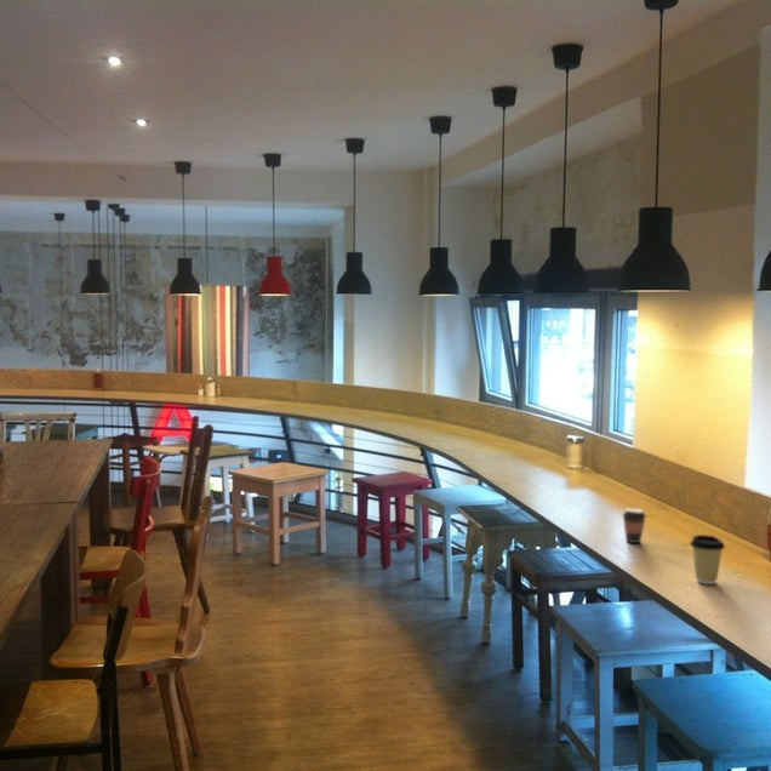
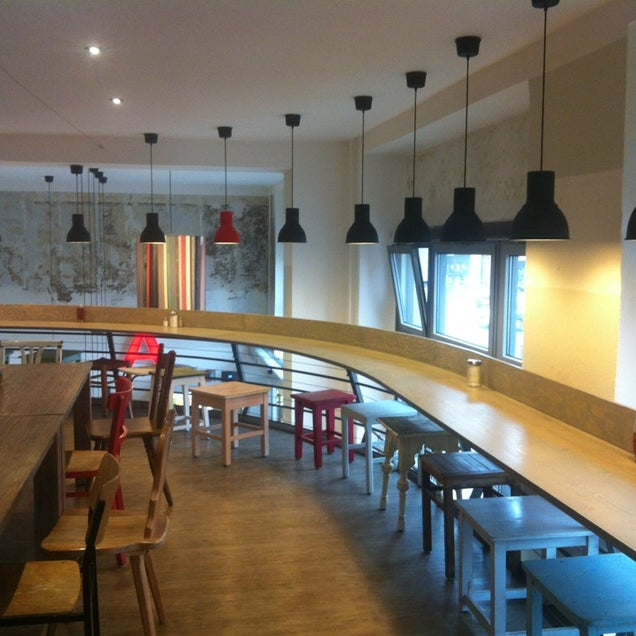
- coffee cup (633, 525)
- coffee cup (707, 559)
